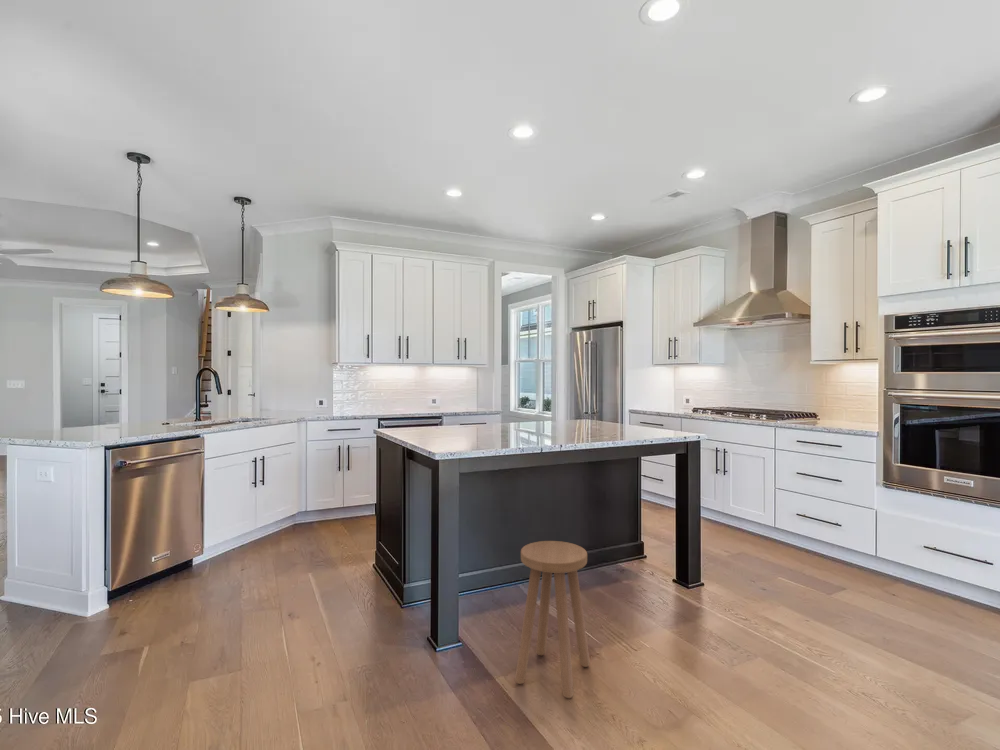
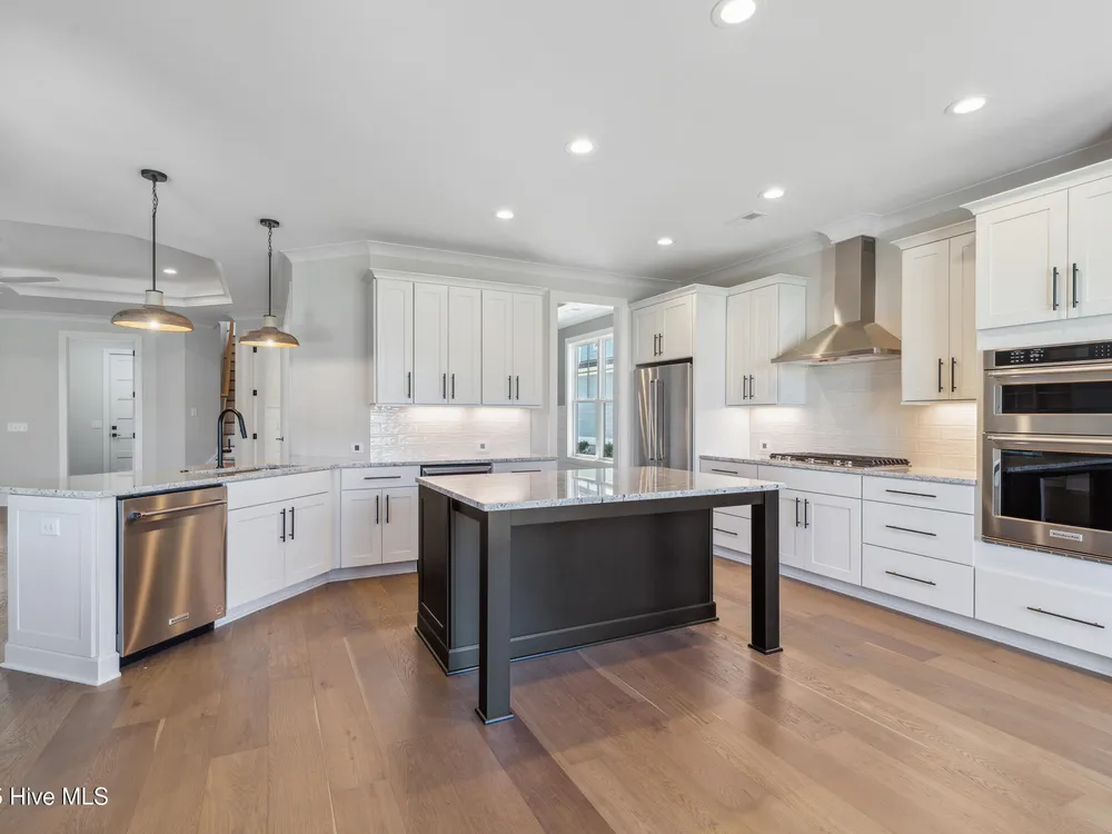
- stool (557, 612)
